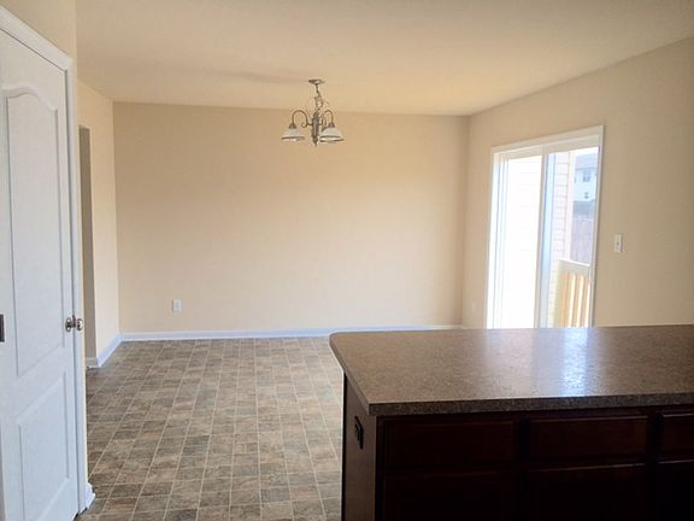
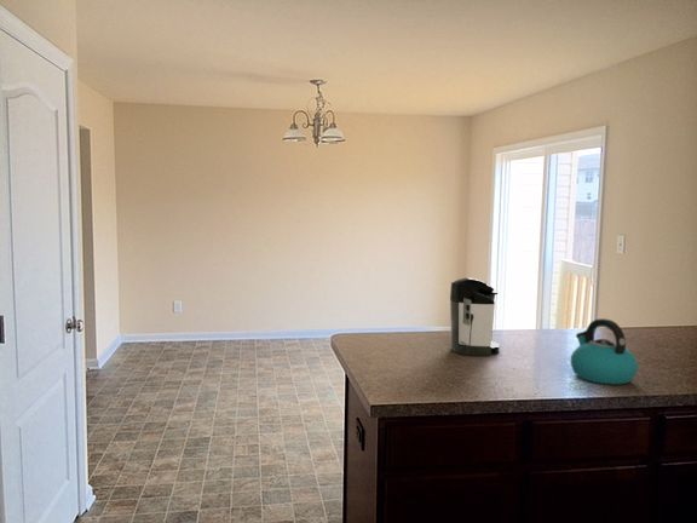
+ kettle (600, 347)
+ coffee maker (478, 317)
